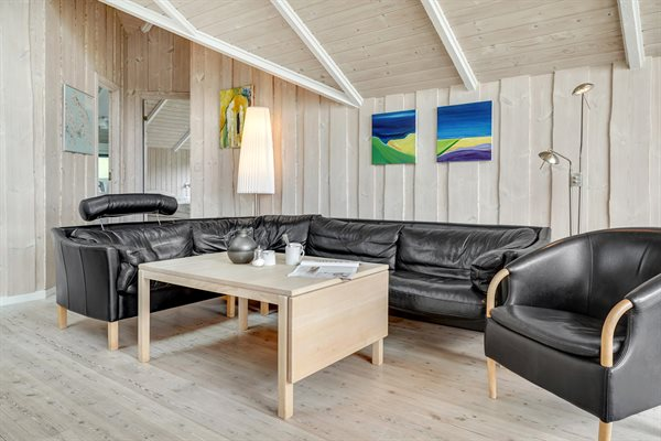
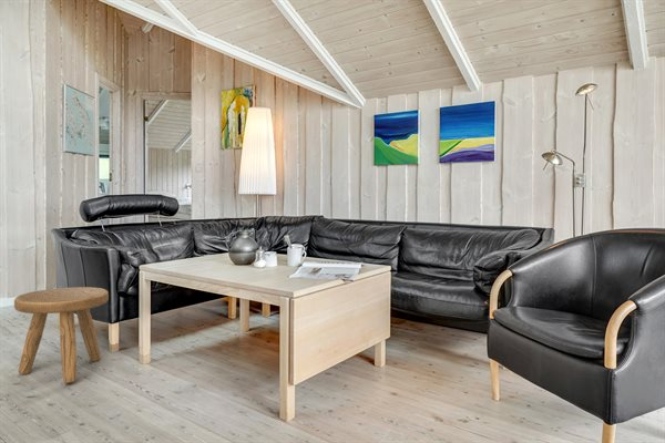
+ stool (64, 332)
